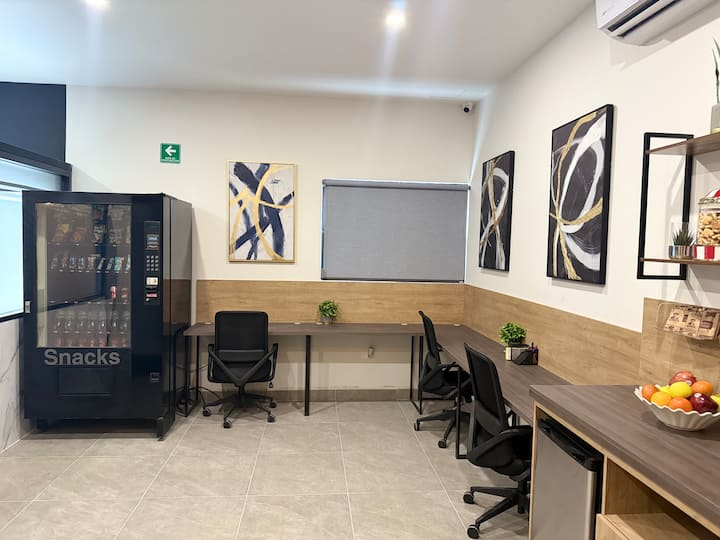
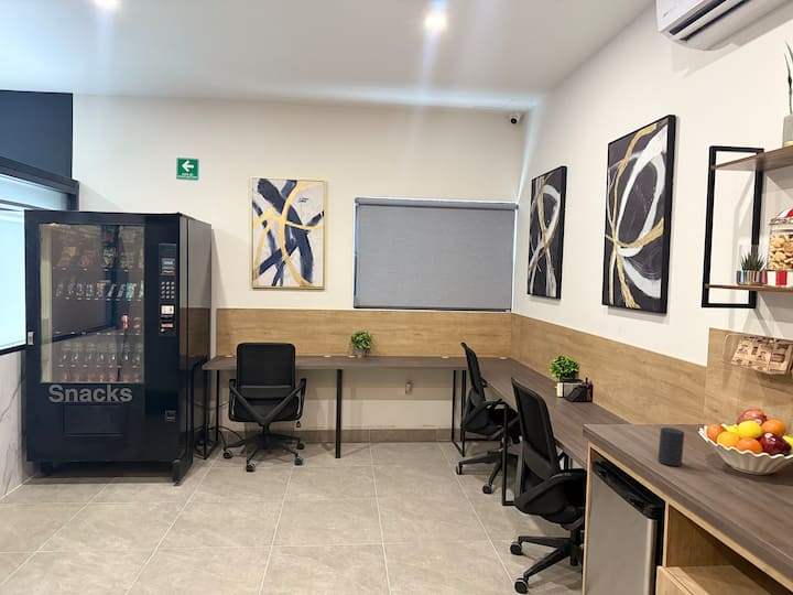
+ cup (671, 446)
